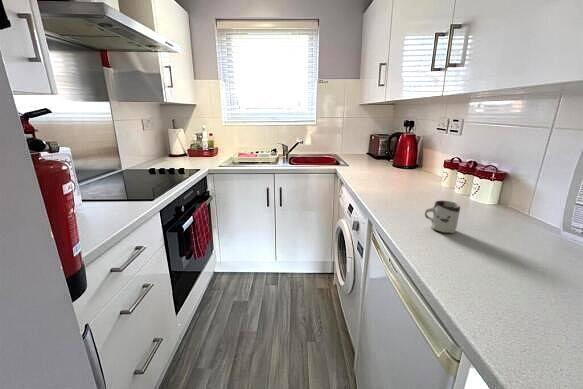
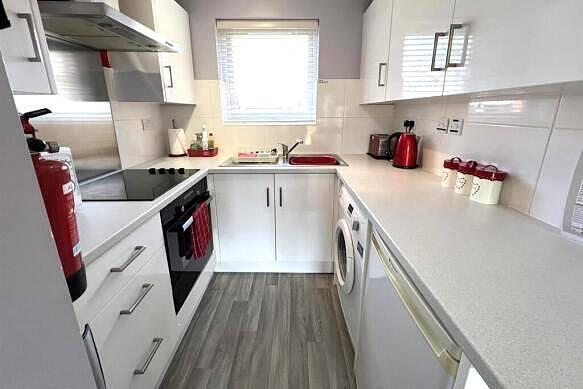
- cup (440, 216)
